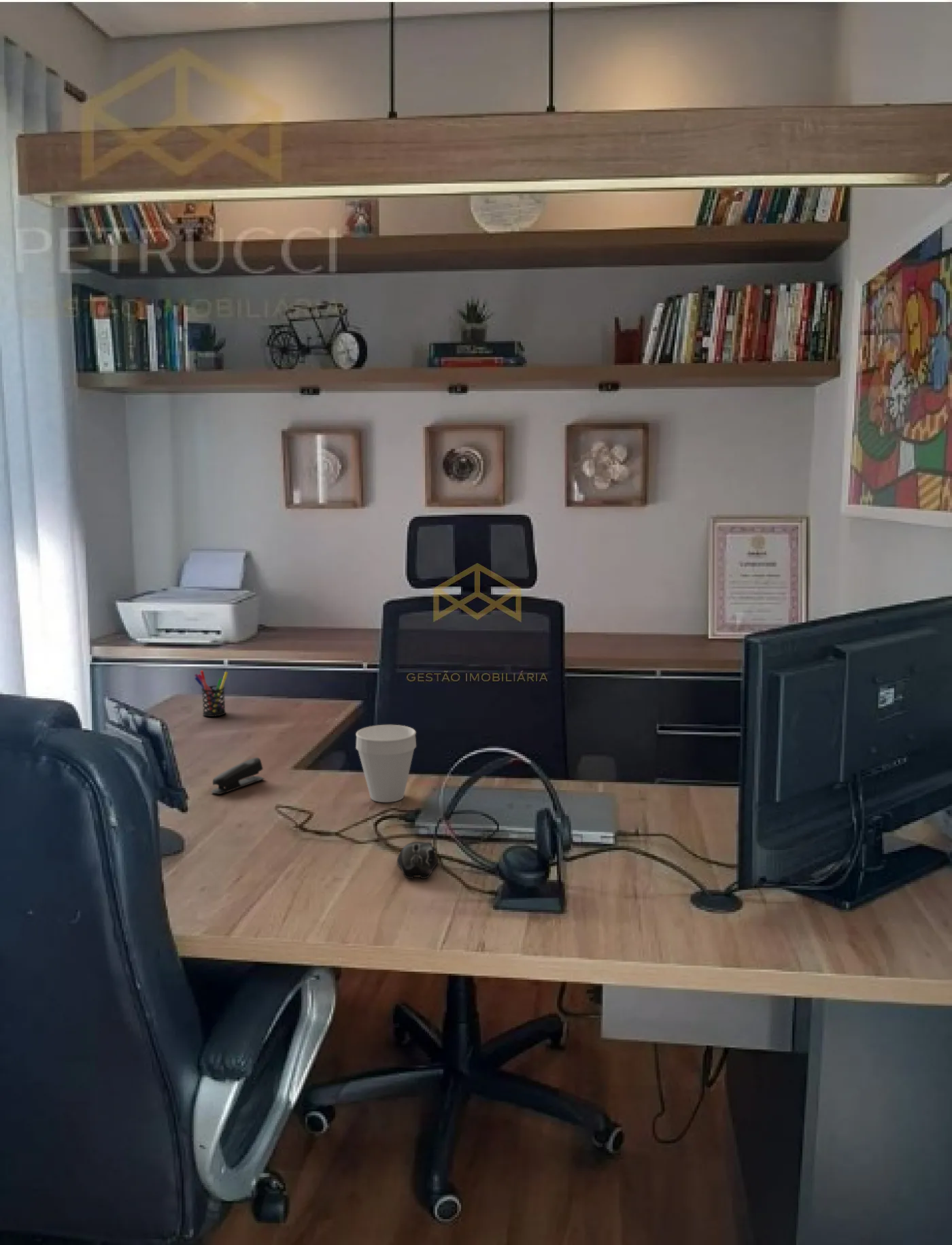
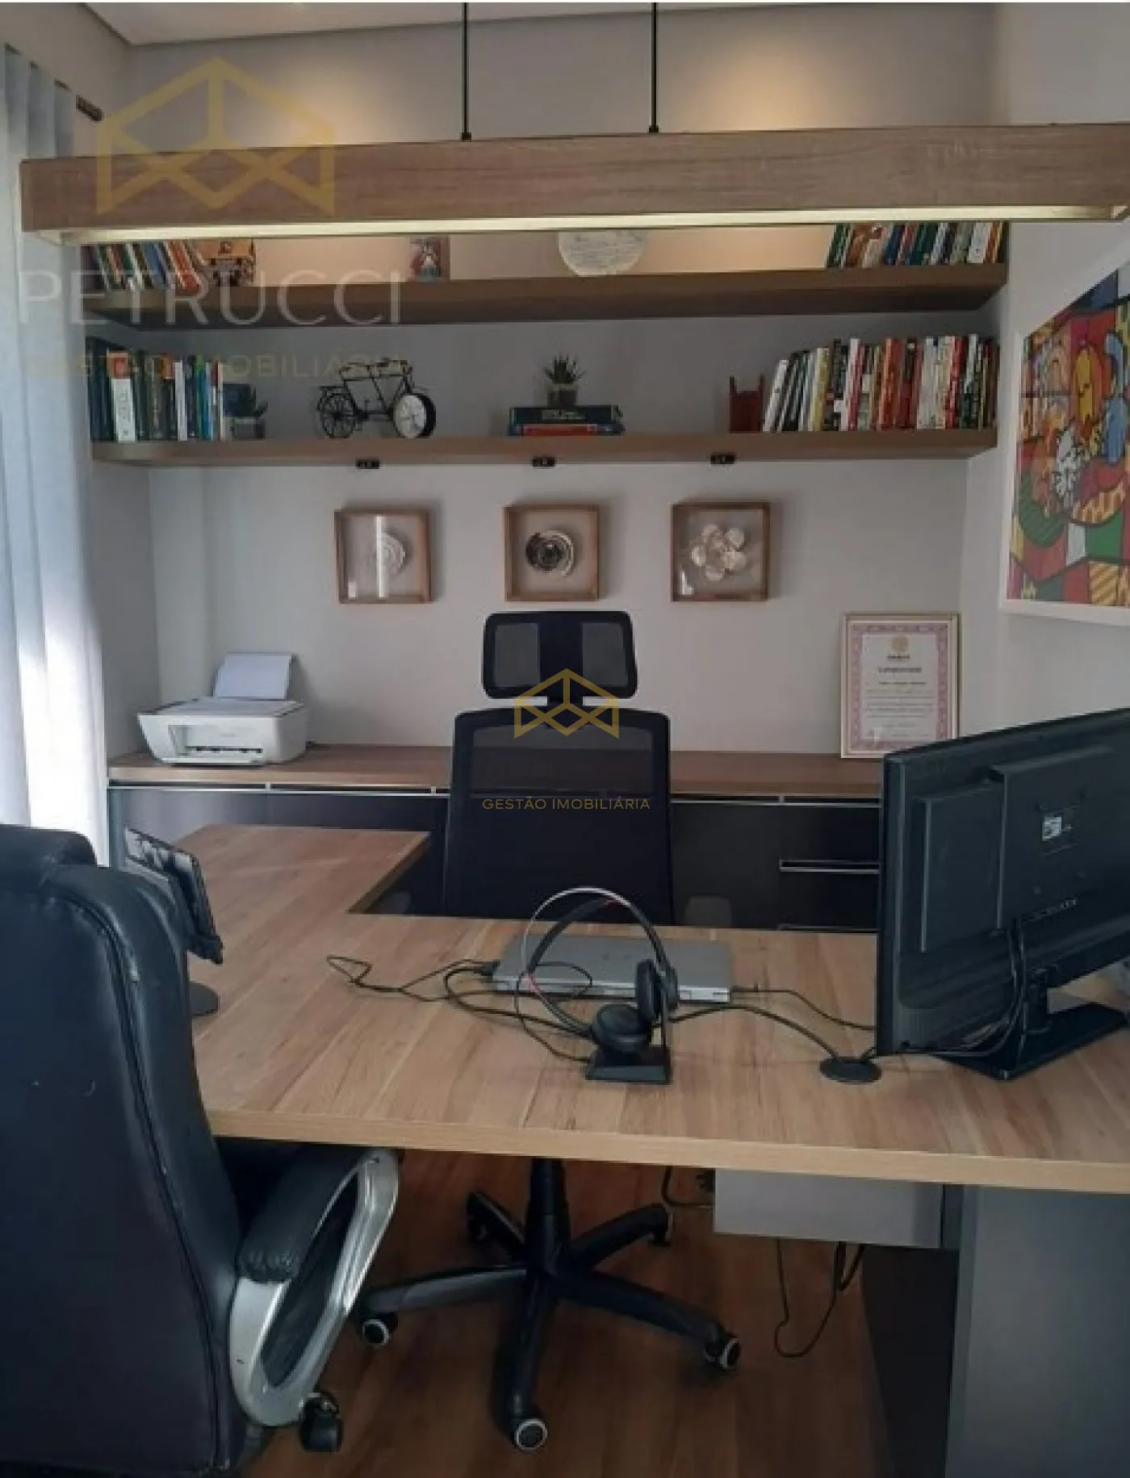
- stapler (237, 774)
- computer mouse (417, 855)
- cup (386, 764)
- pen holder (213, 692)
